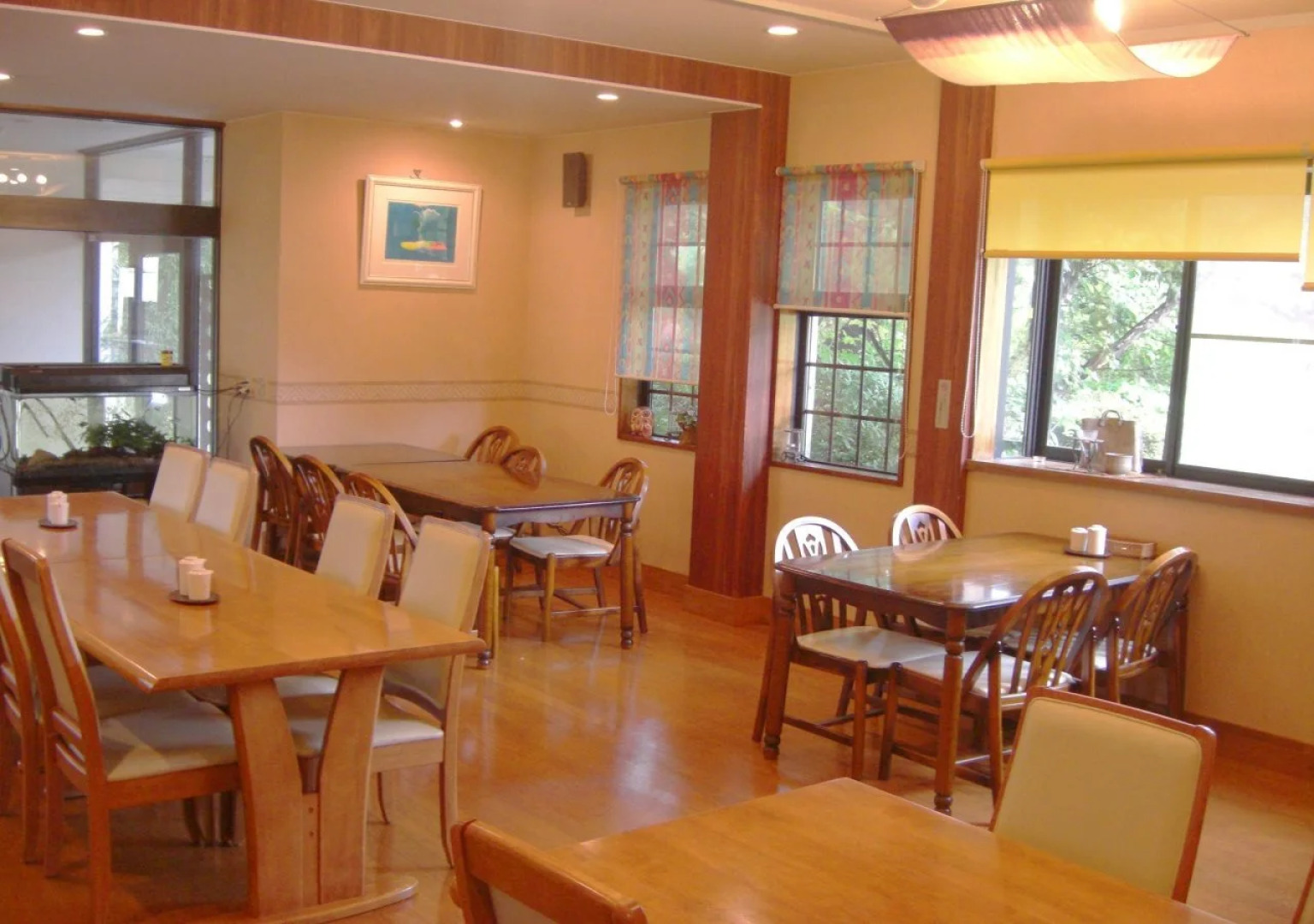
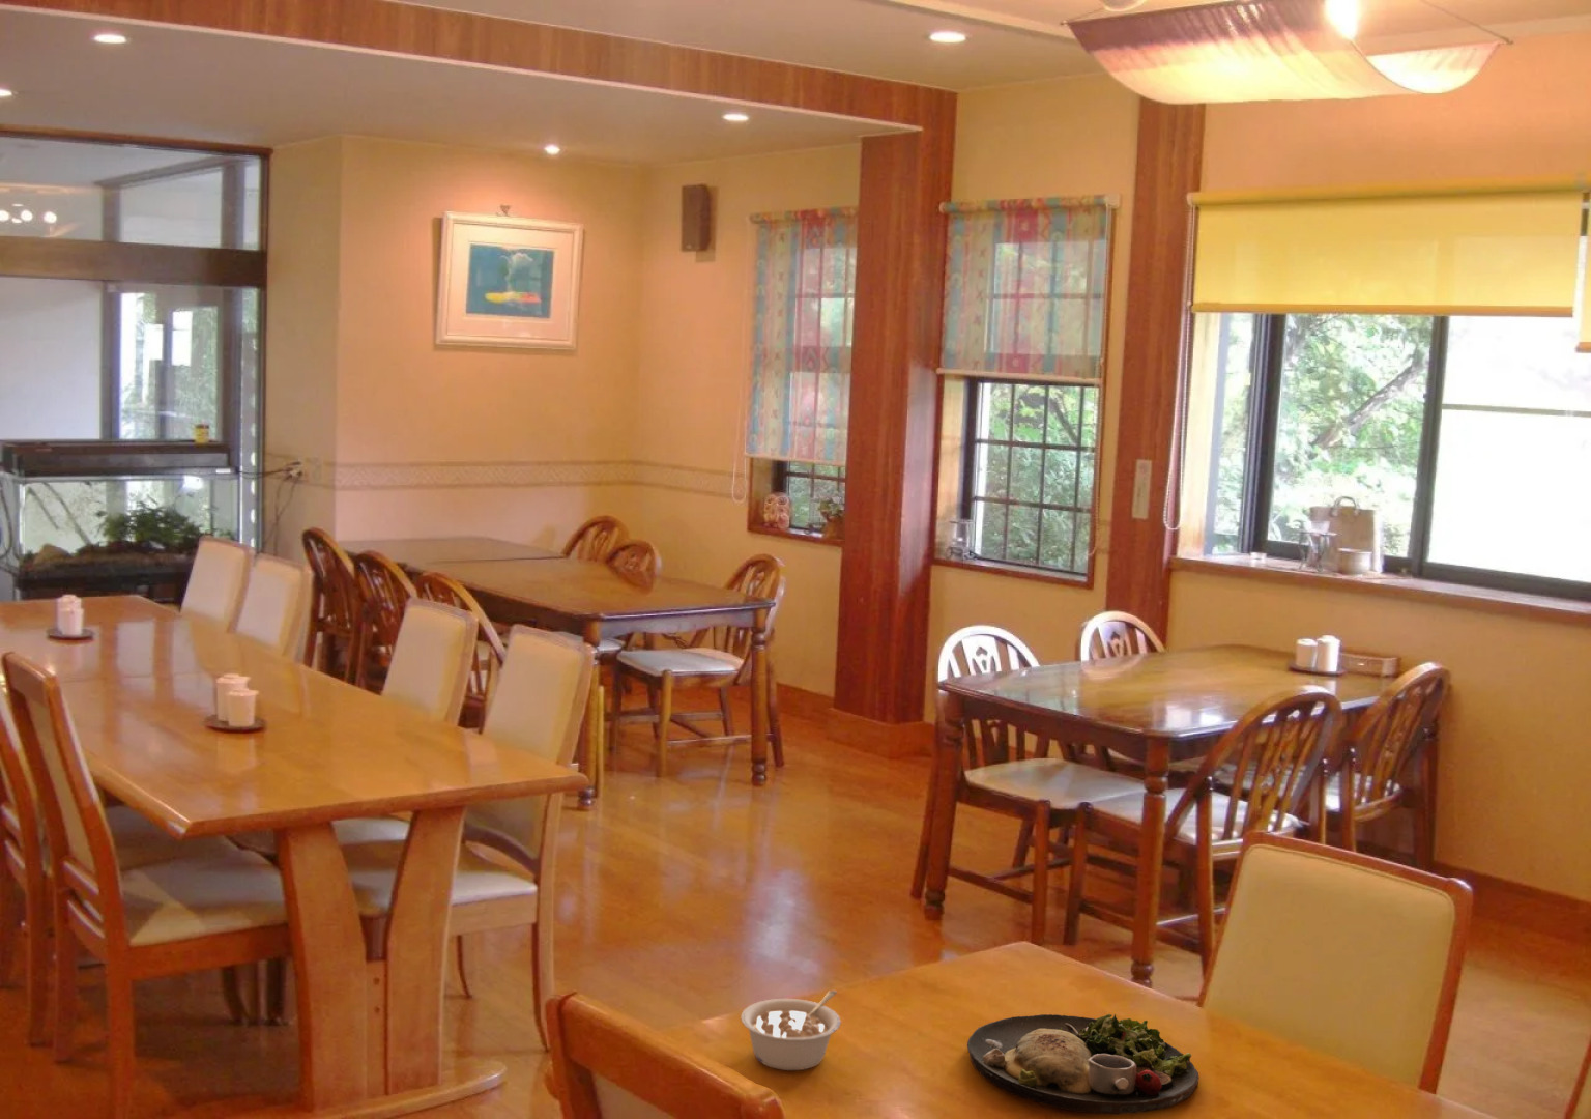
+ legume (789, 1031)
+ dinner plate (1082, 1044)
